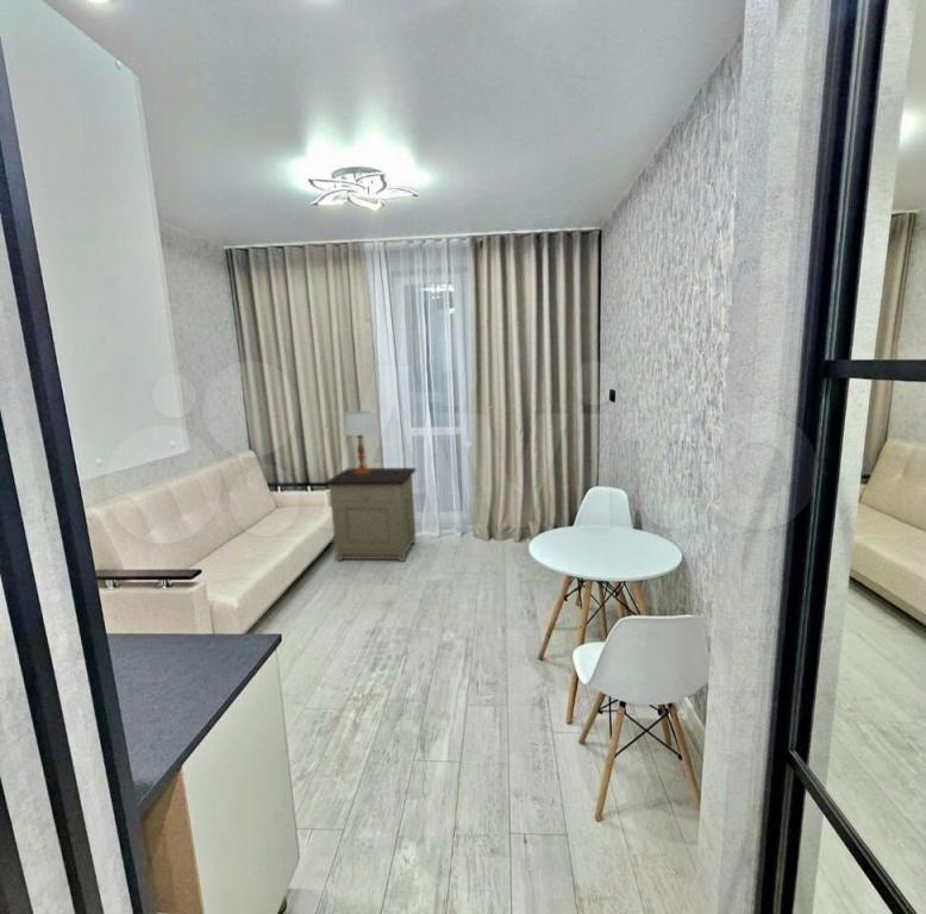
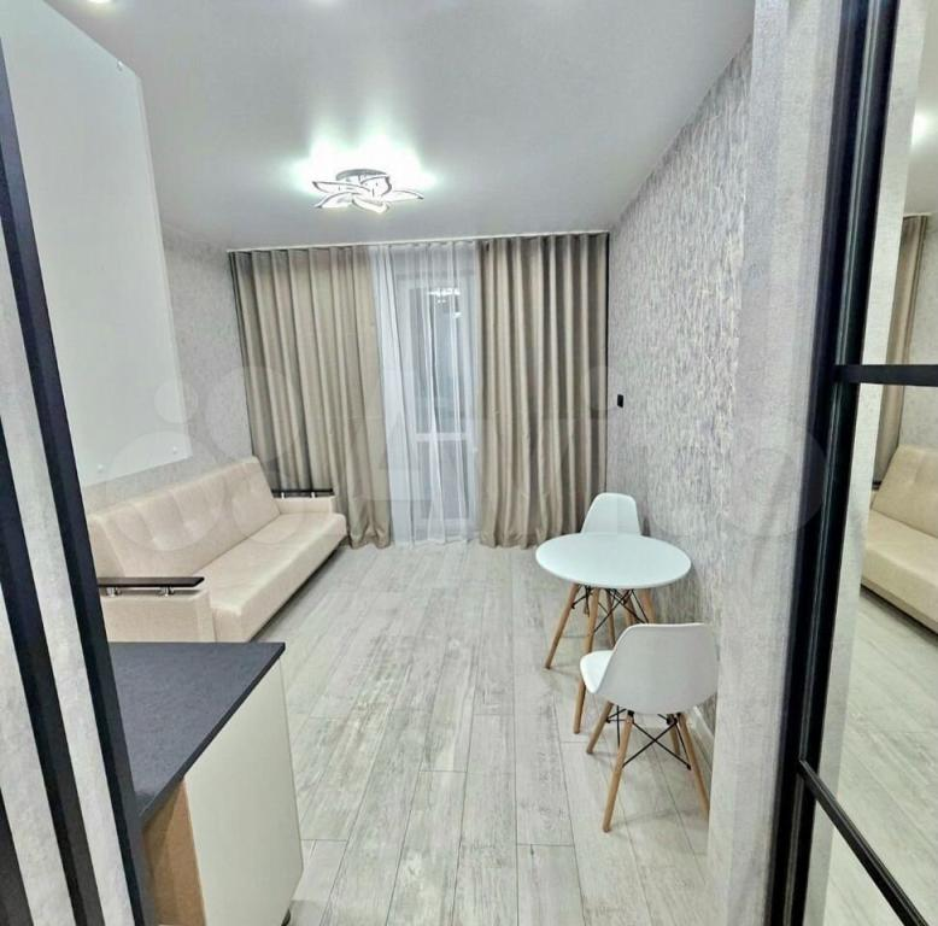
- table lamp (359, 443)
- nightstand (375, 513)
